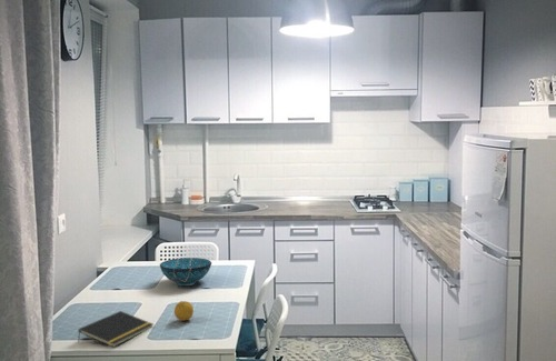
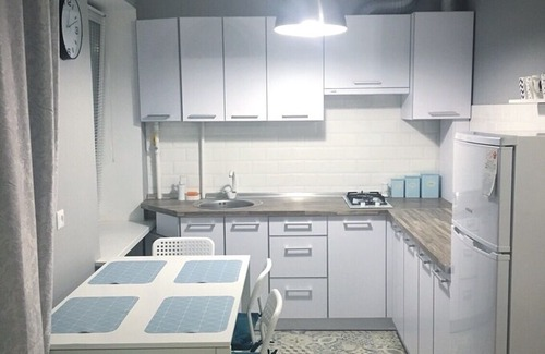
- notepad (117, 328)
- fruit (183, 310)
- decorative bowl (186, 272)
